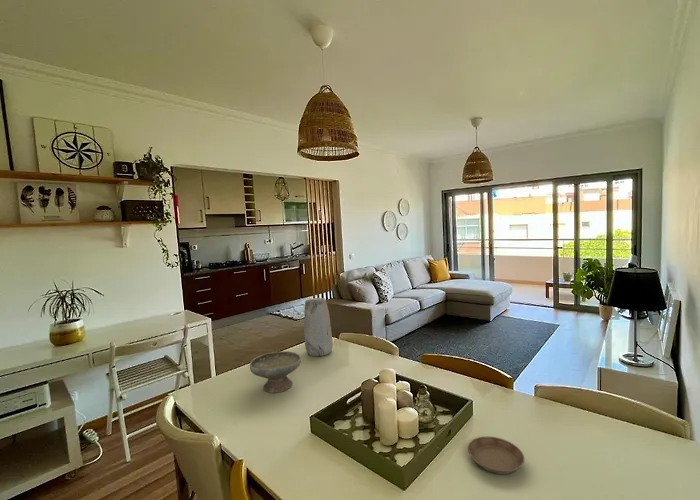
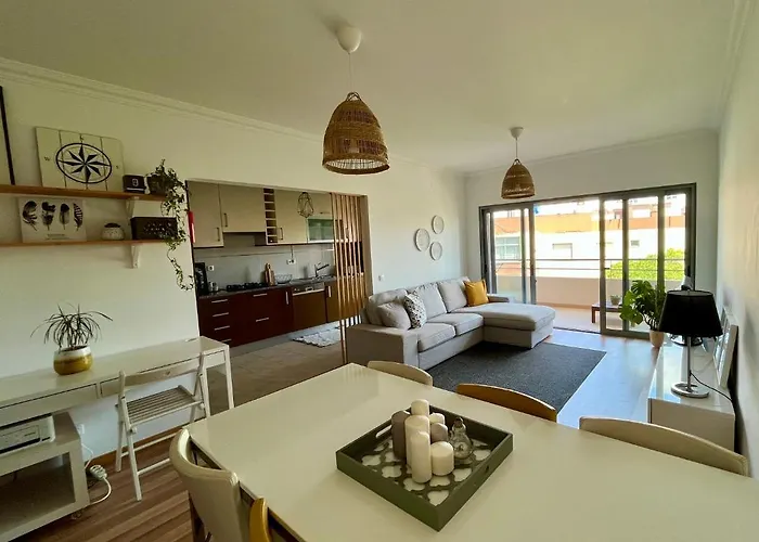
- bowl (276, 372)
- vase (317, 326)
- saucer (495, 456)
